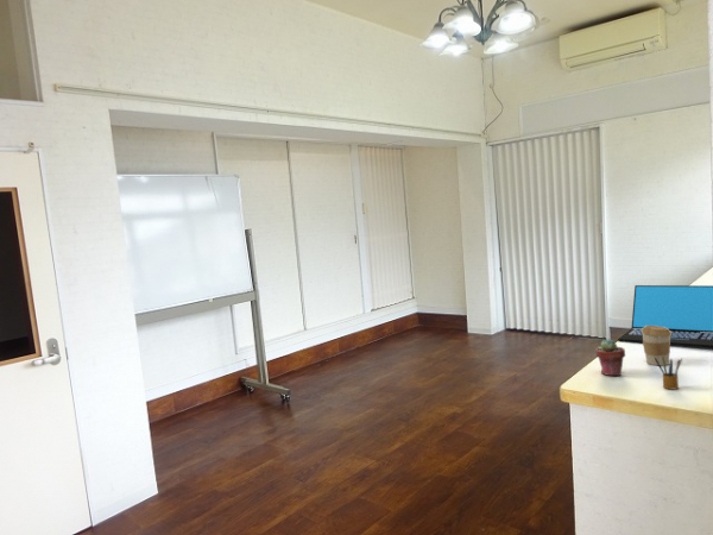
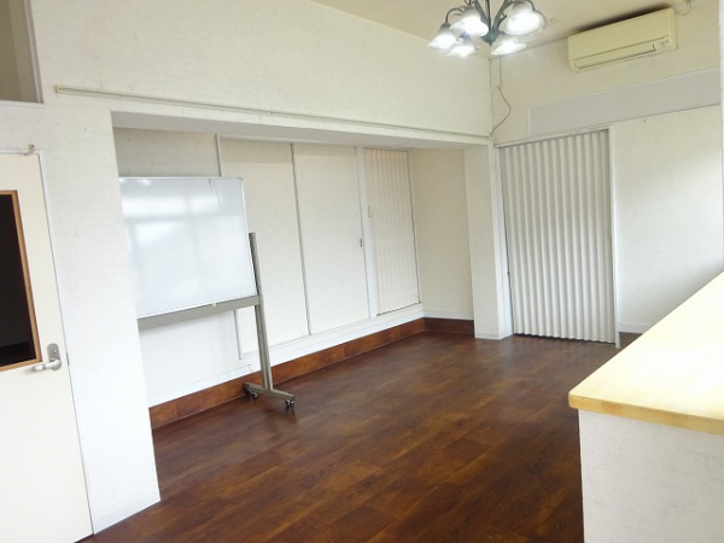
- pencil box (669, 371)
- laptop (673, 313)
- coffee cup (656, 344)
- potted succulent (610, 355)
